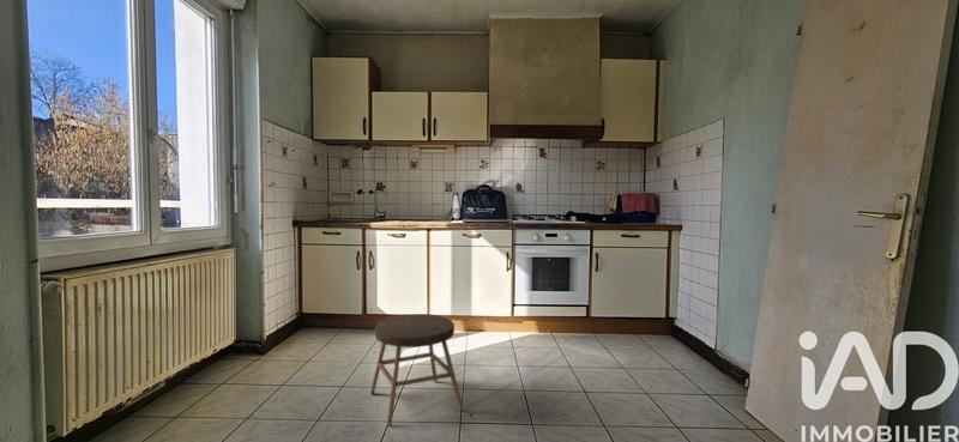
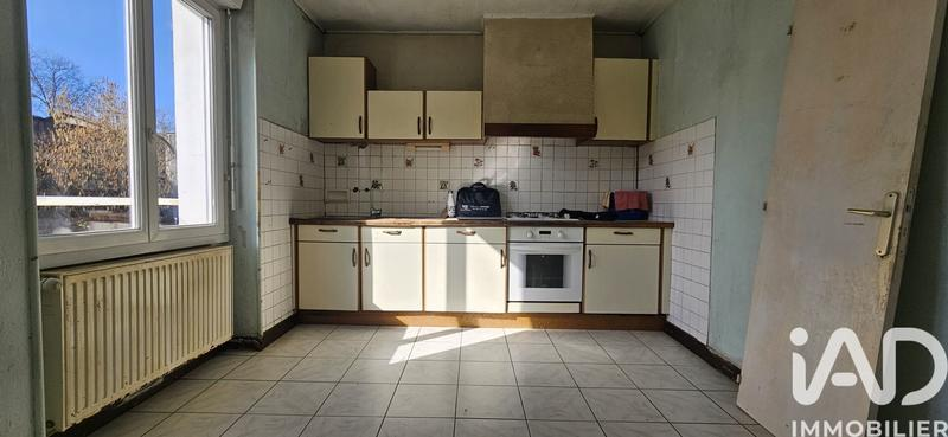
- stool (415, 358)
